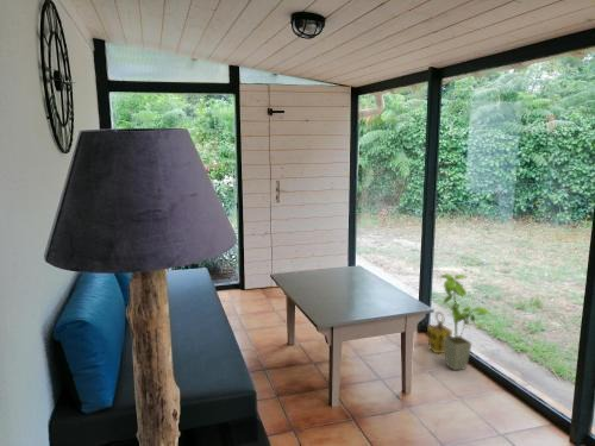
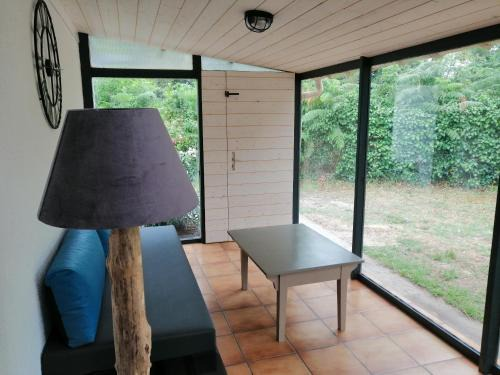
- house plant (459, 321)
- lantern (439, 331)
